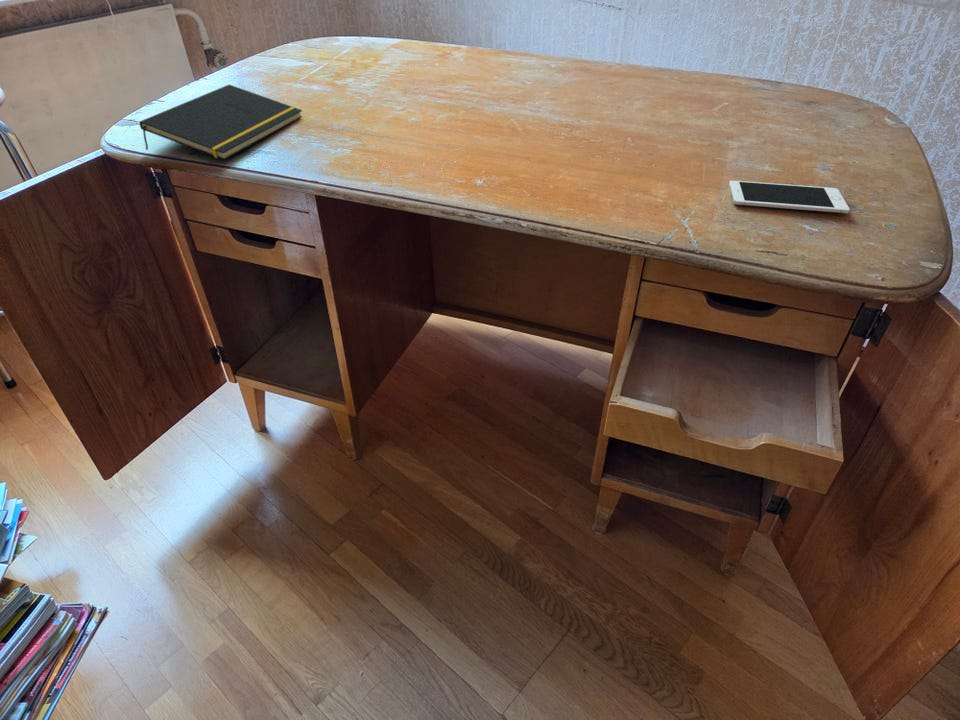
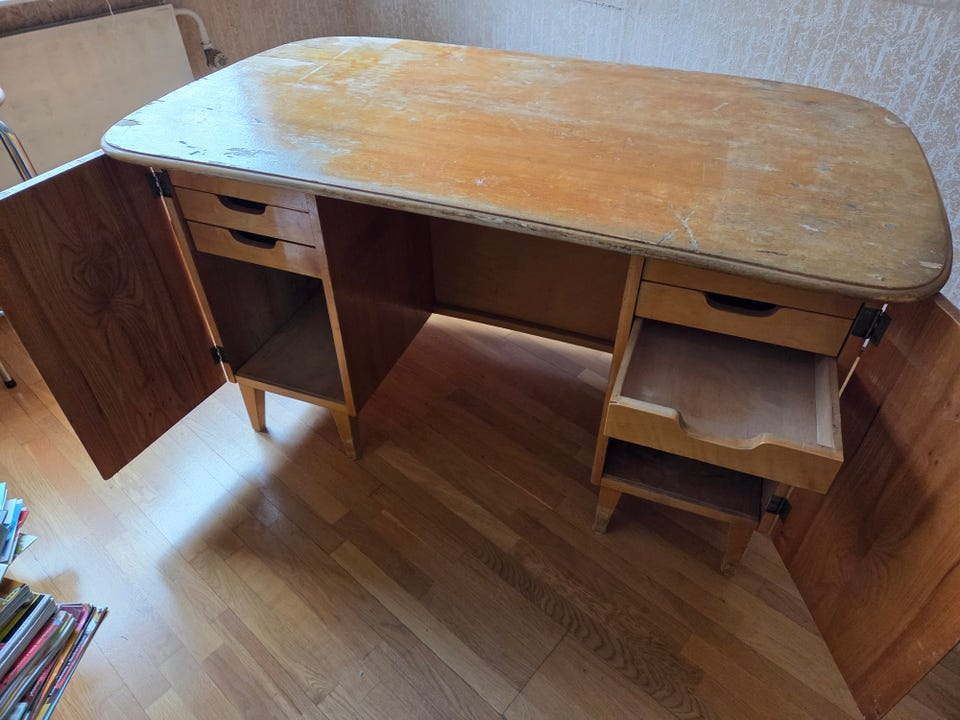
- notepad (226, 119)
- cell phone (786, 196)
